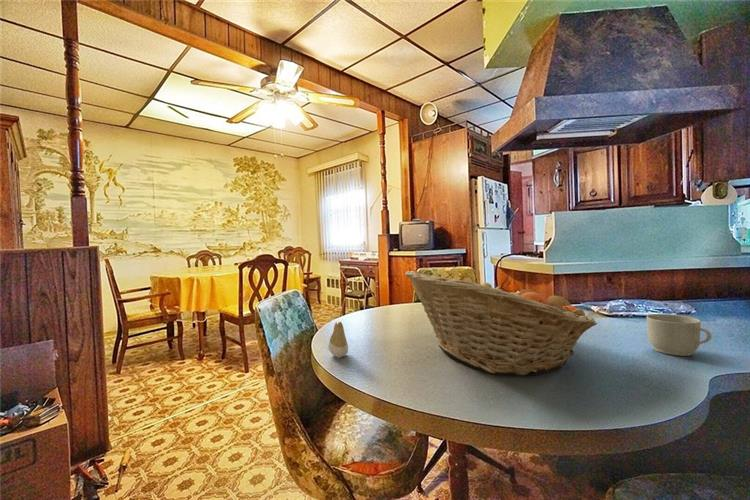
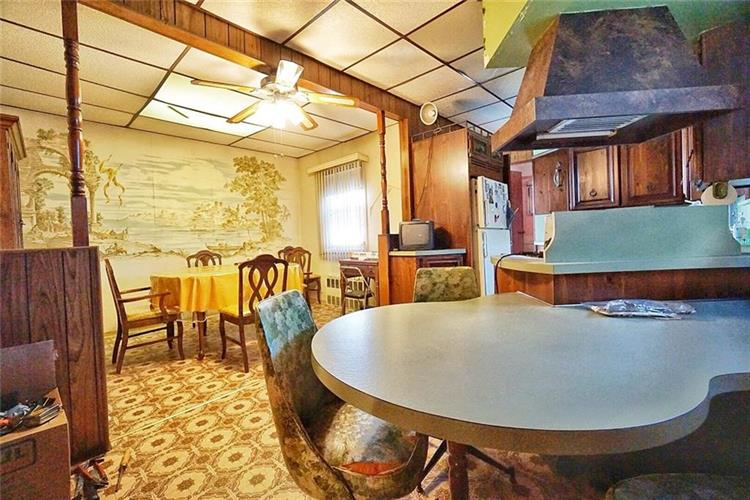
- fruit basket (487, 309)
- mug (679, 336)
- tooth (338, 337)
